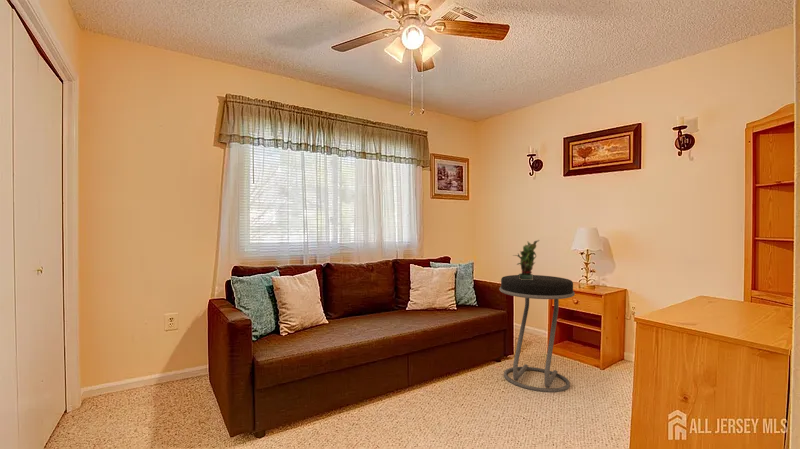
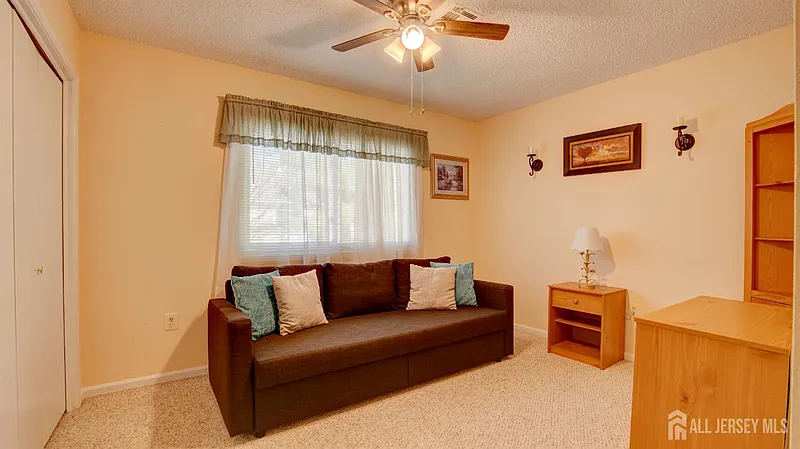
- potted plant (528, 259)
- stool (524, 329)
